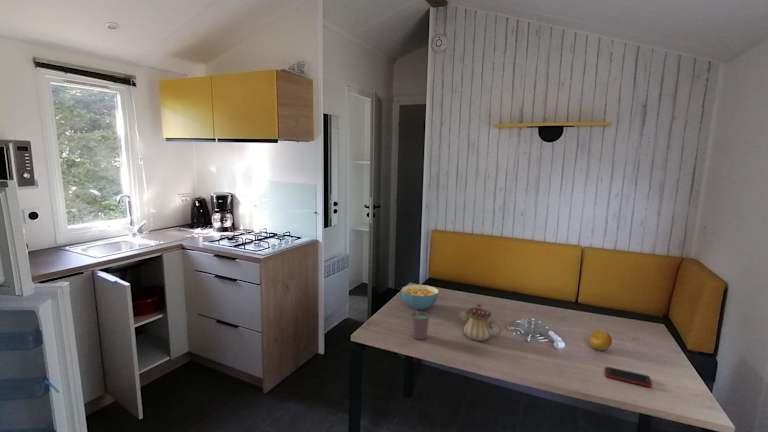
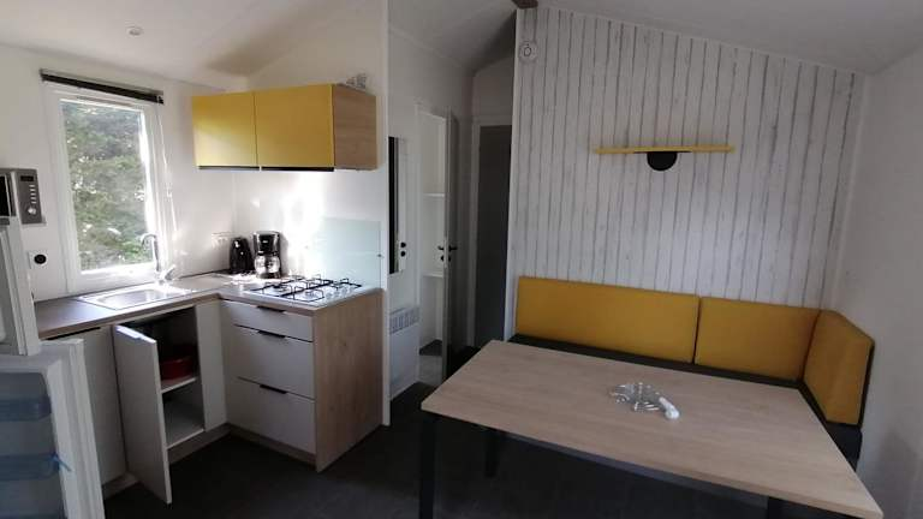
- cell phone (627, 376)
- fruit (600, 340)
- cereal bowl (419, 299)
- teapot (480, 320)
- cup (419, 325)
